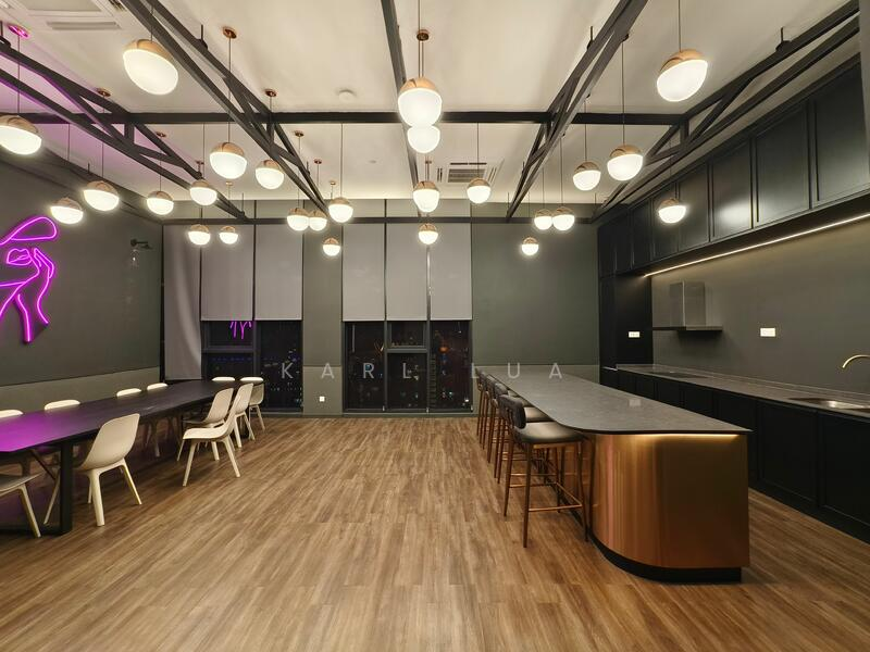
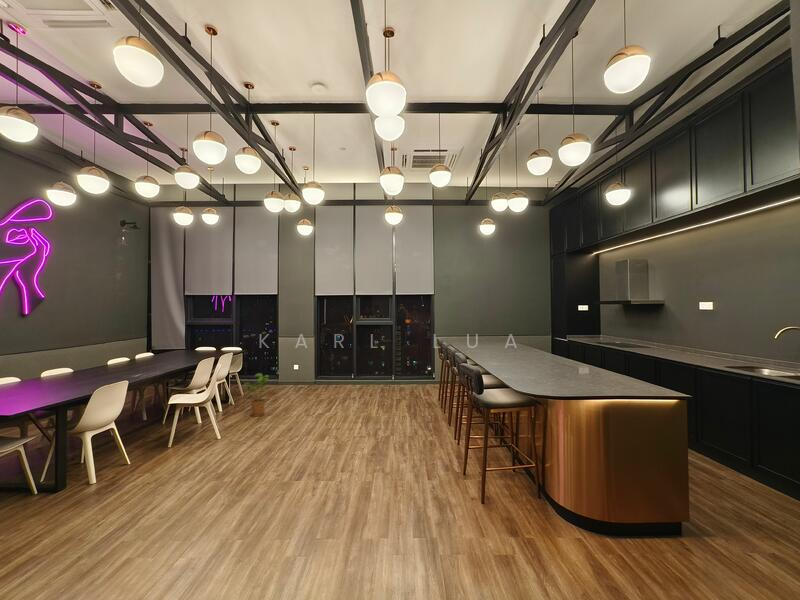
+ house plant (256, 394)
